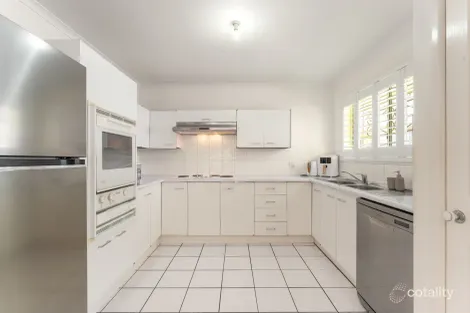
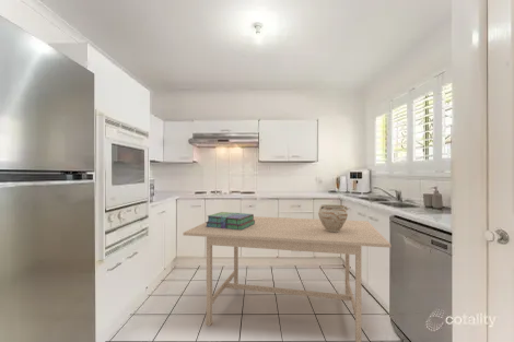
+ dining table (284, 249)
+ stack of books (231, 220)
+ ceramic pot (334, 217)
